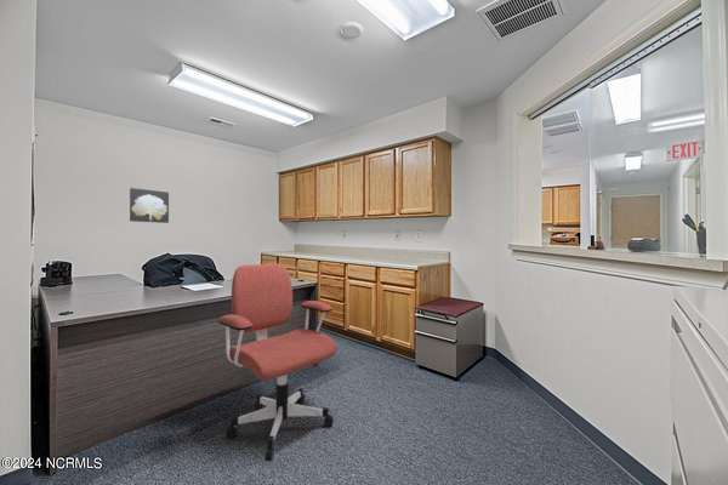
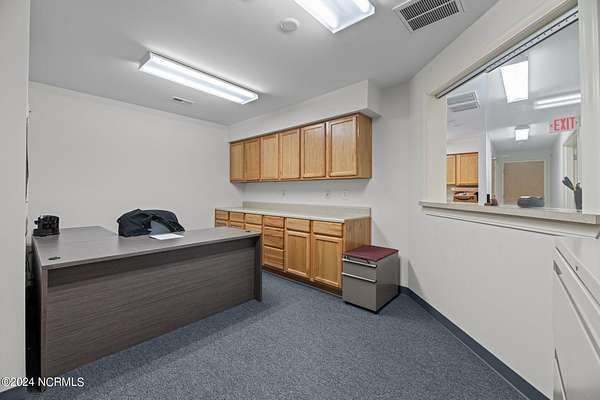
- wall art (149, 206)
- office chair (278, 344)
